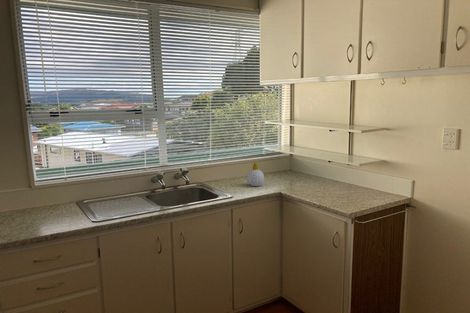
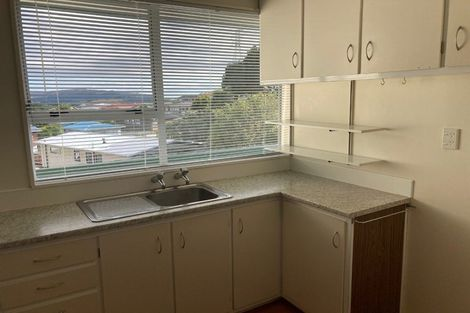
- soap bottle (255, 174)
